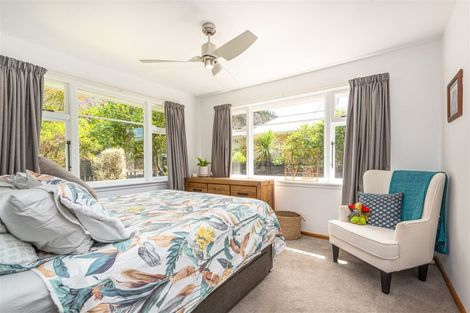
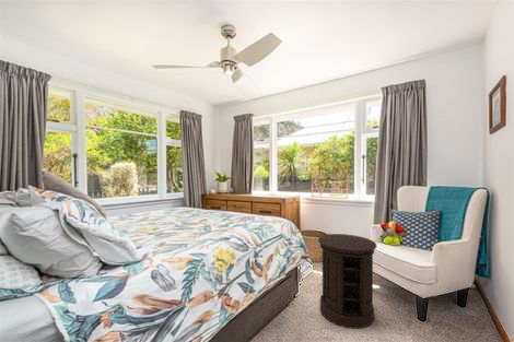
+ side table (346, 276)
